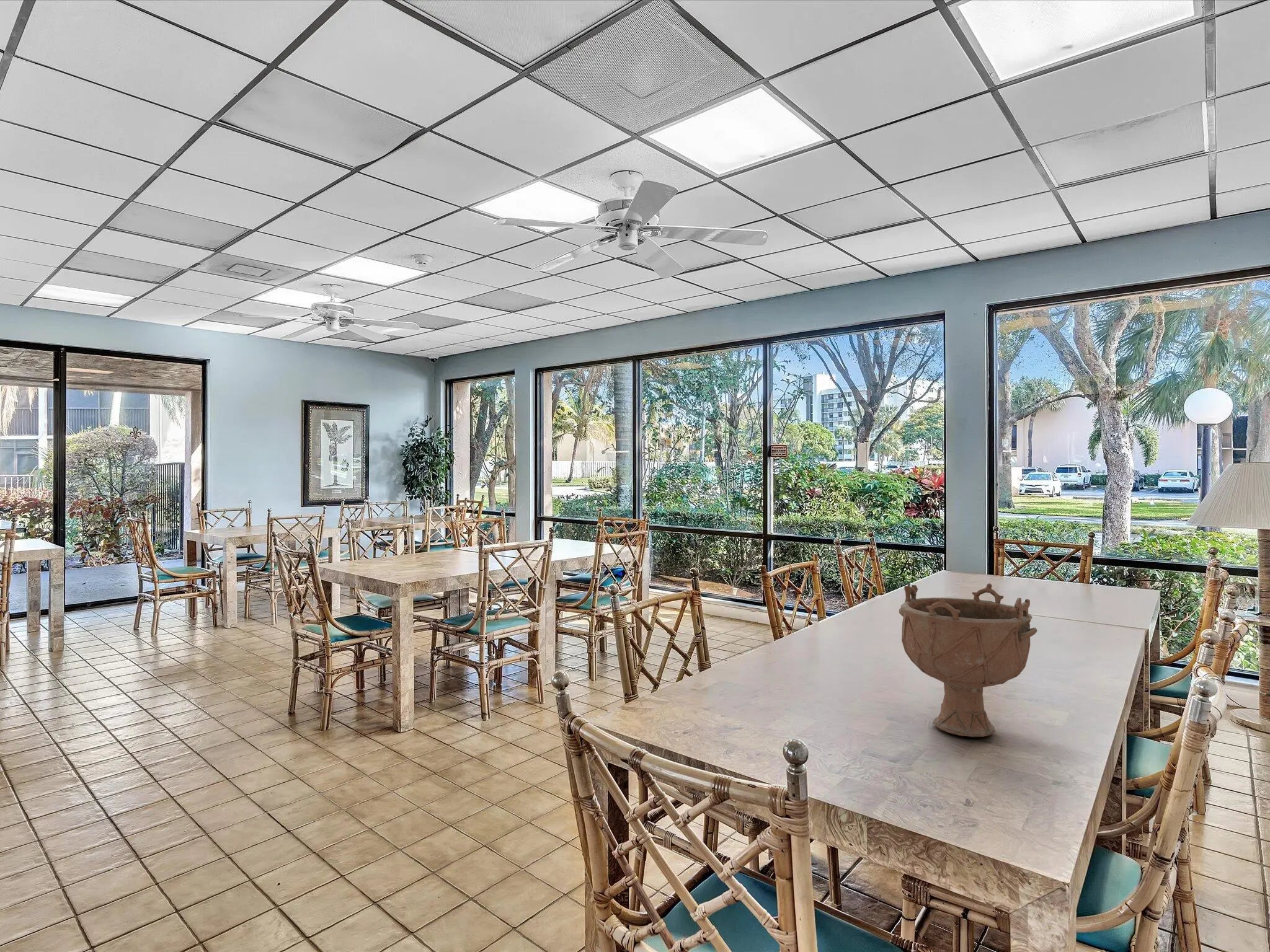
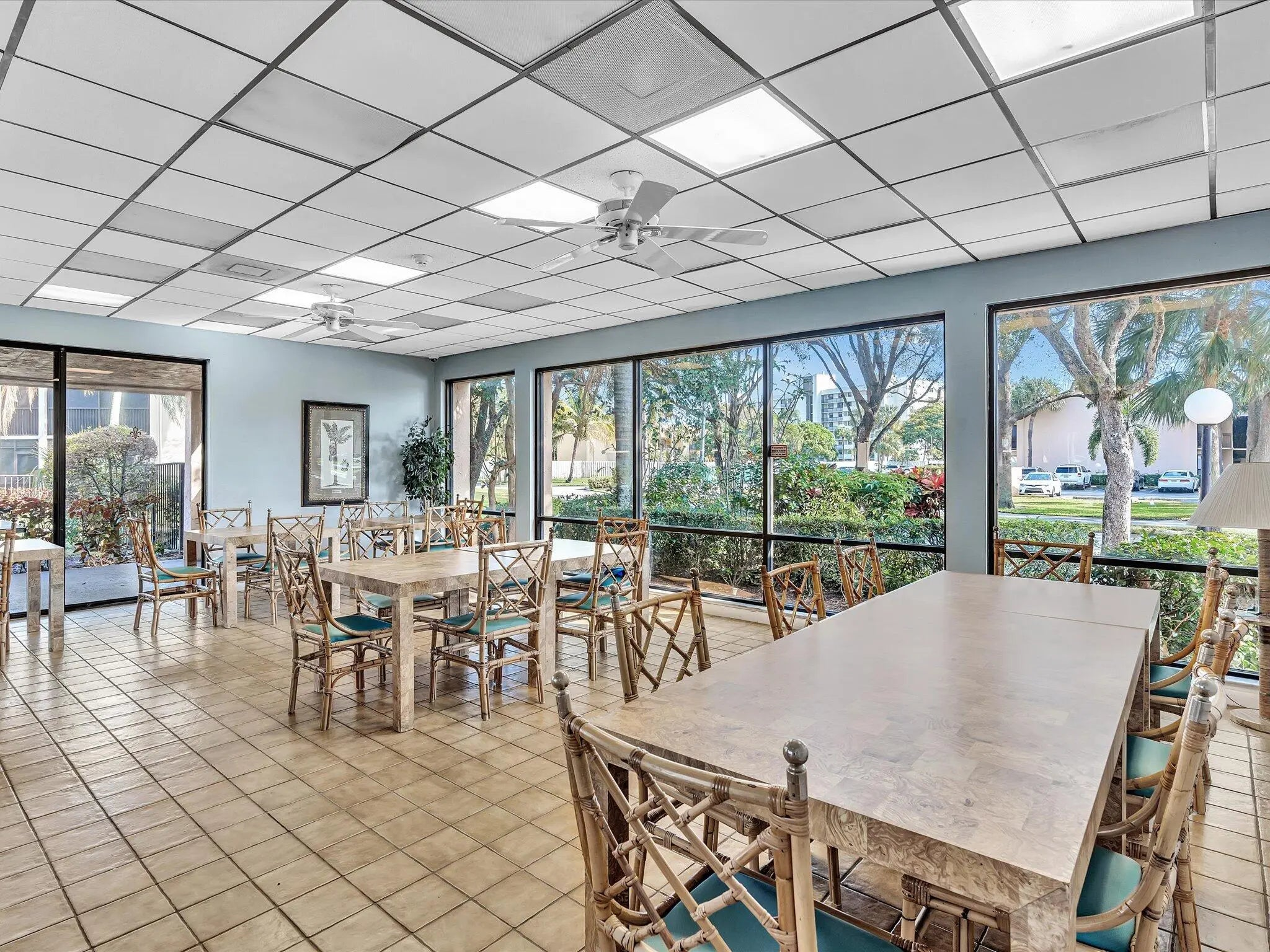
- decorative bowl (964, 659)
